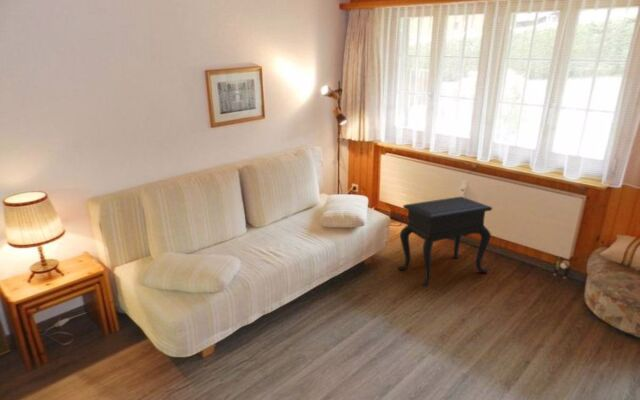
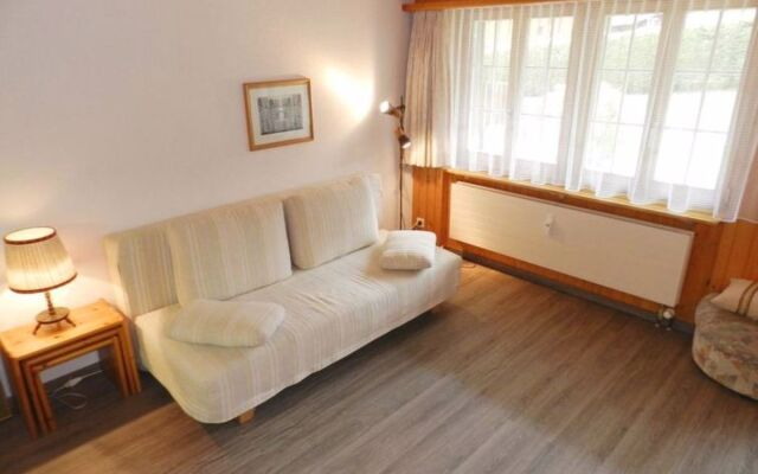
- side table (440, 236)
